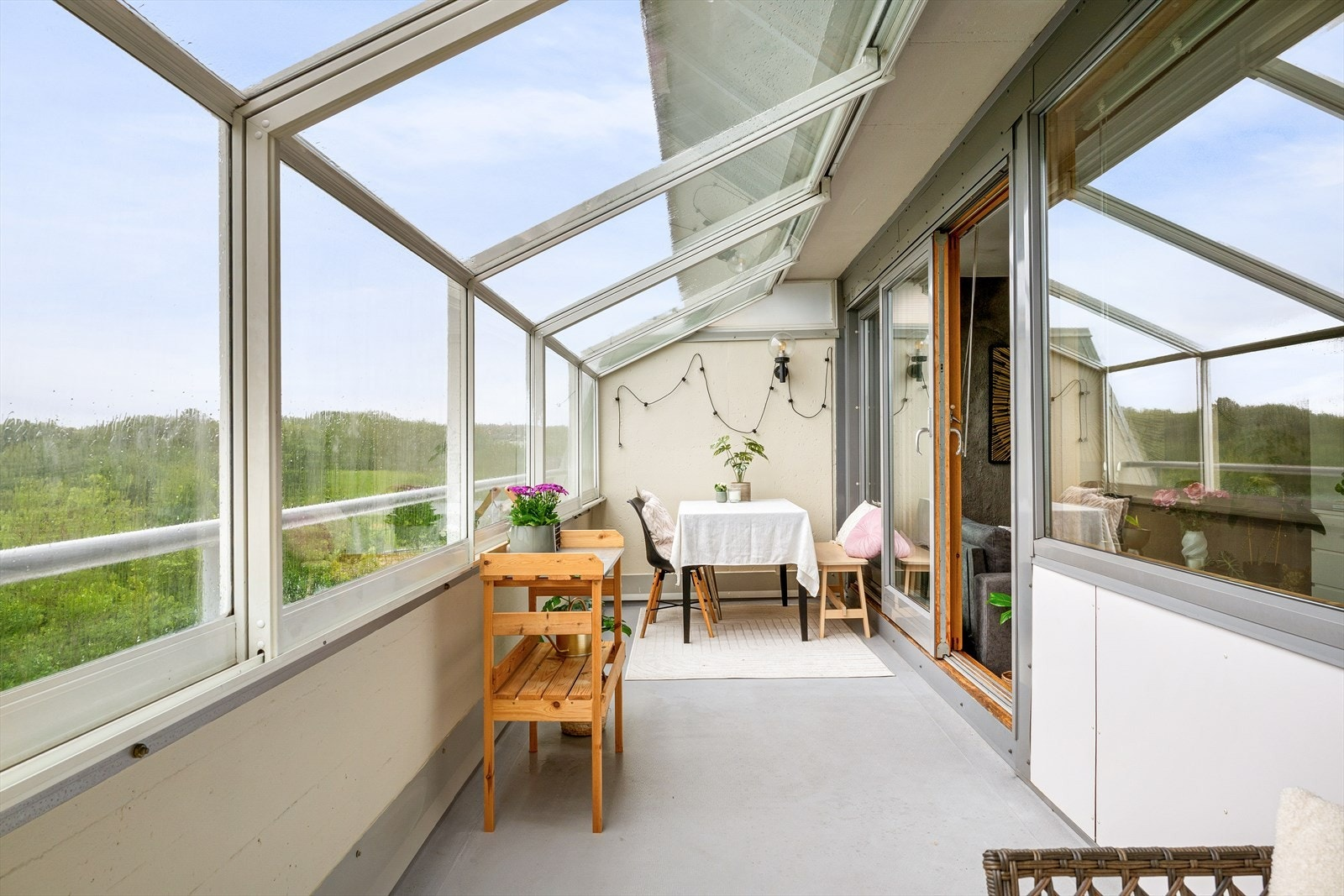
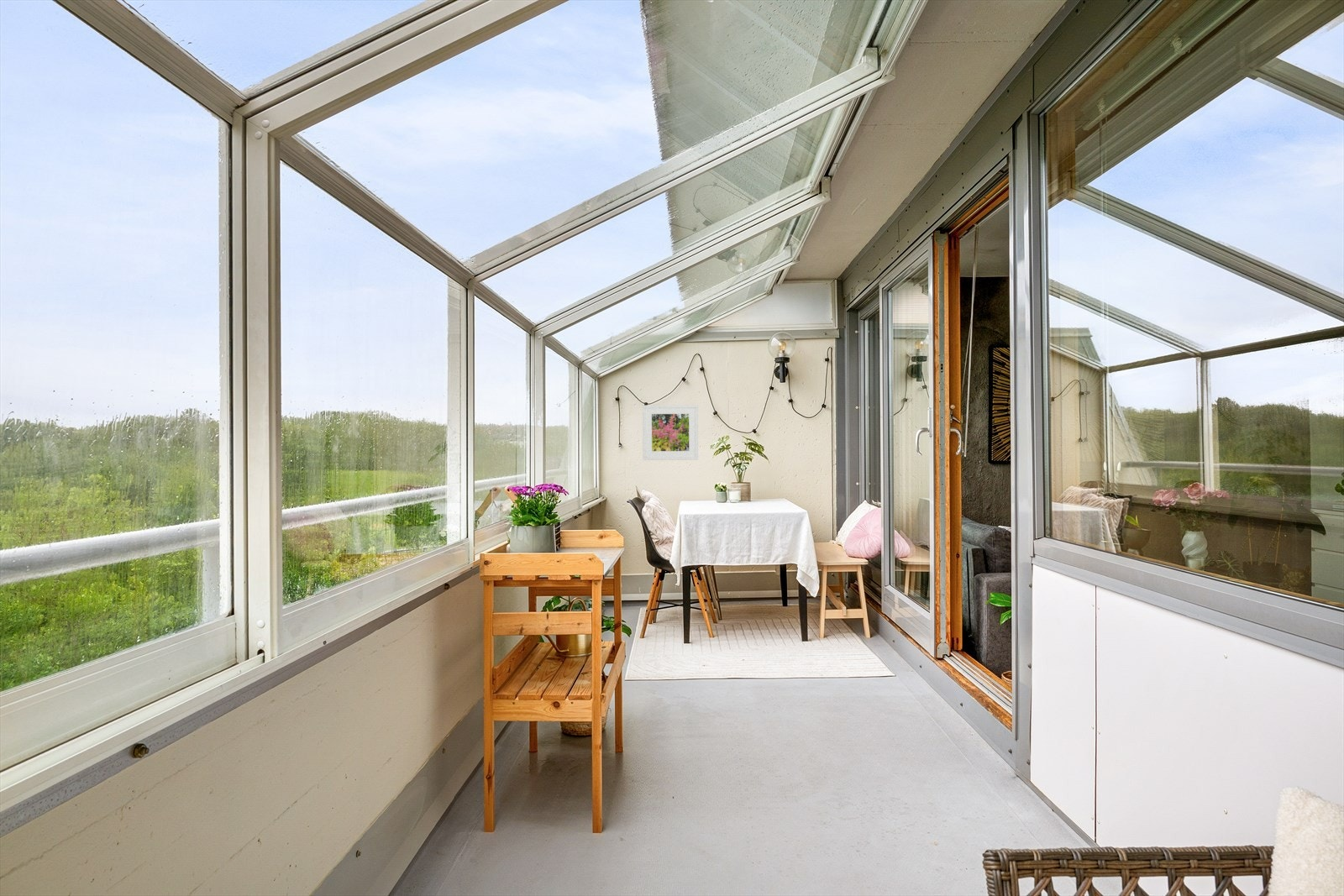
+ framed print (670, 432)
